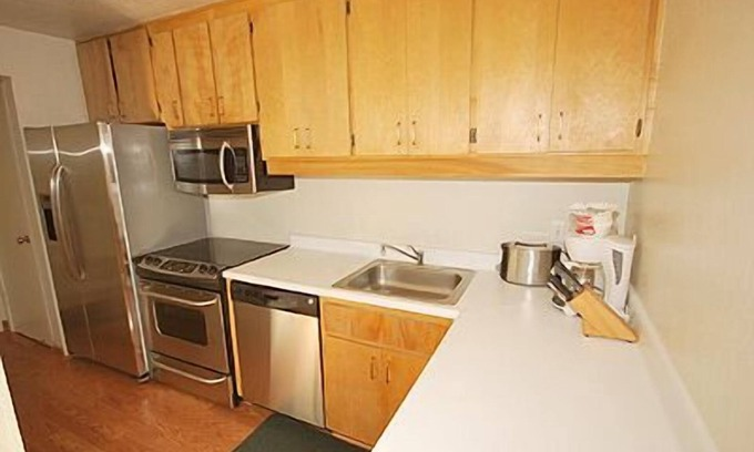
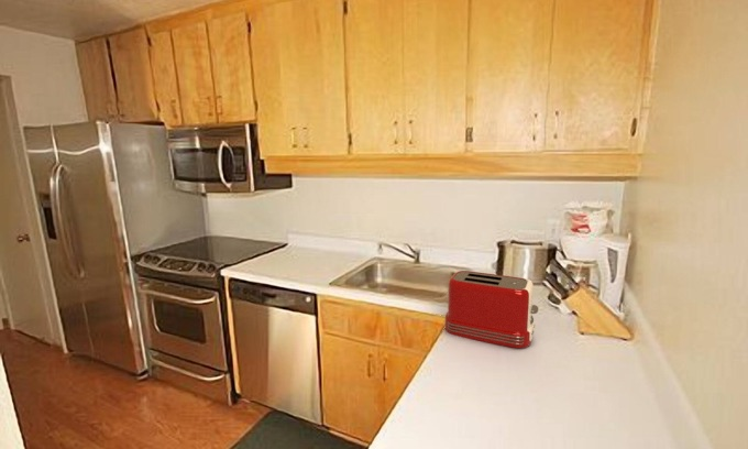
+ toaster (488, 305)
